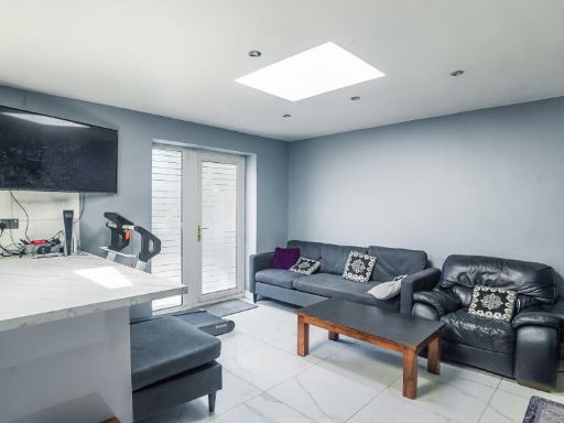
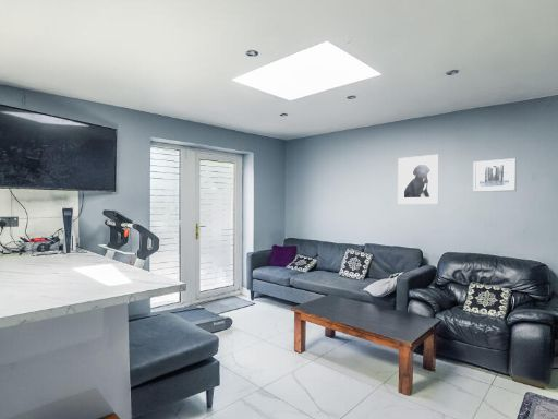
+ wall art (494, 176)
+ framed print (416, 180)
